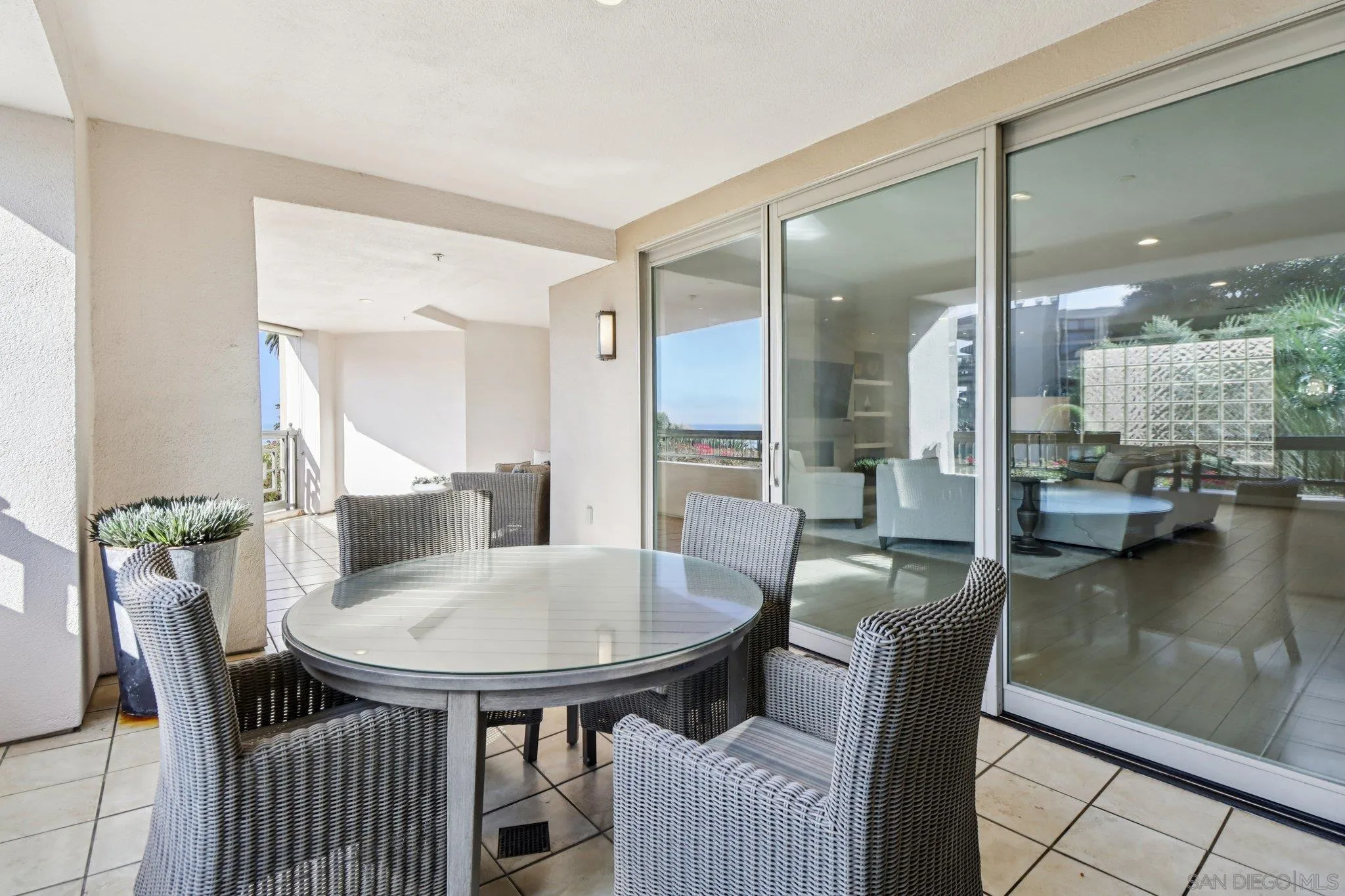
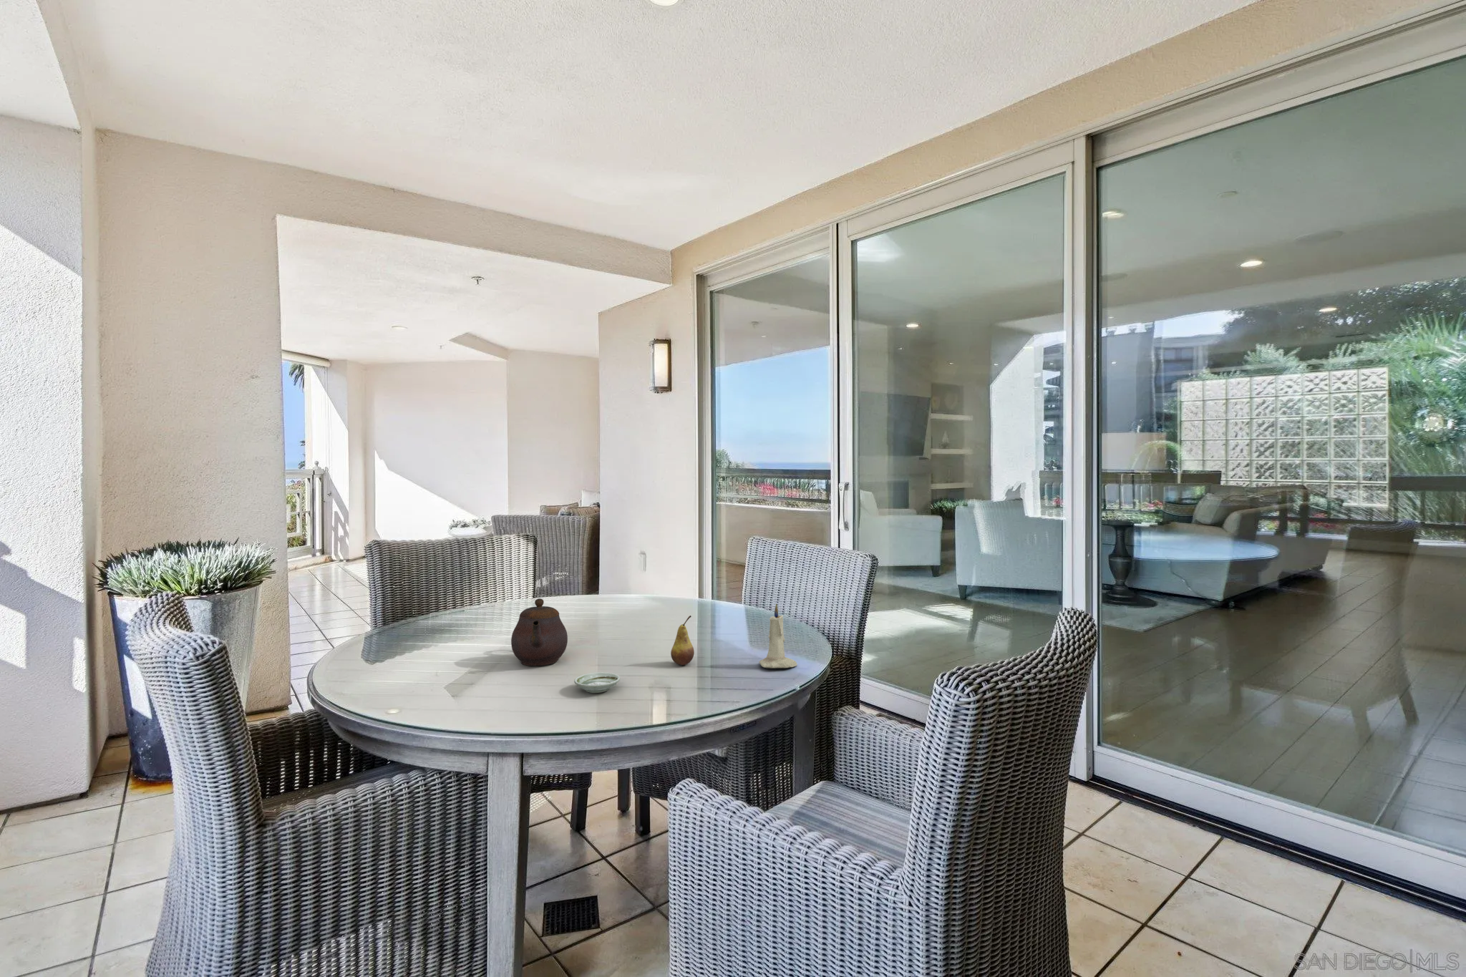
+ candle (778, 635)
+ fruit (682, 639)
+ teapot (541, 629)
+ saucer (597, 684)
